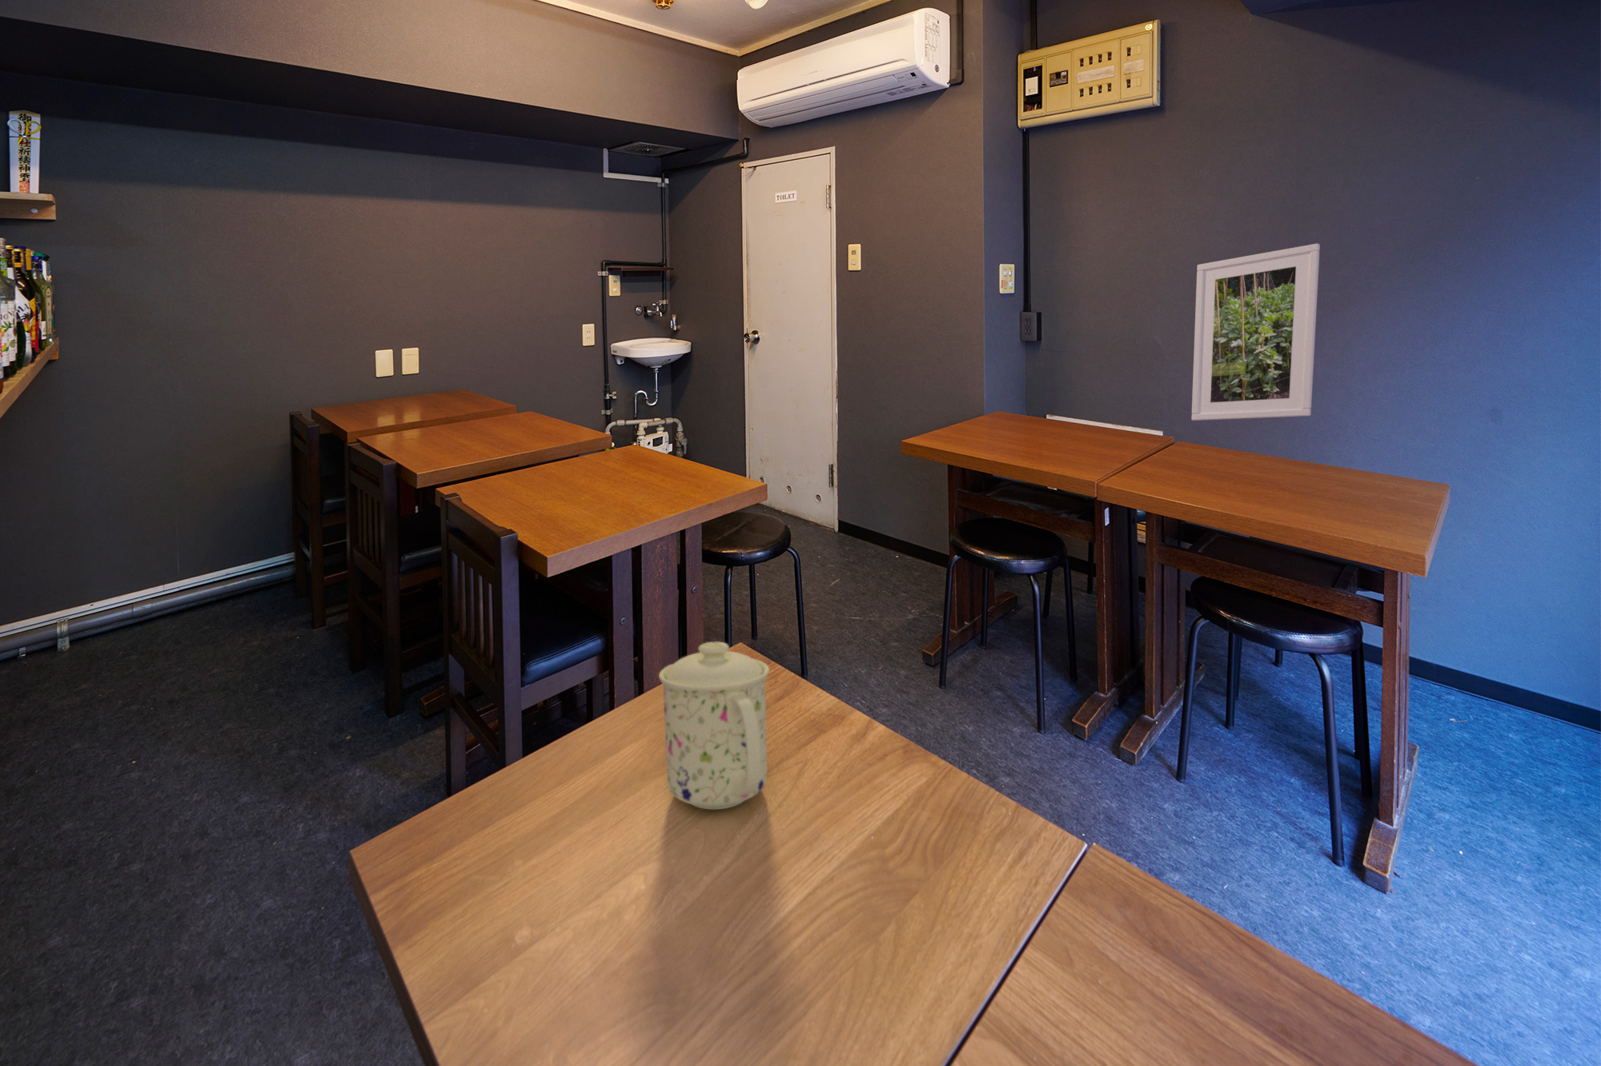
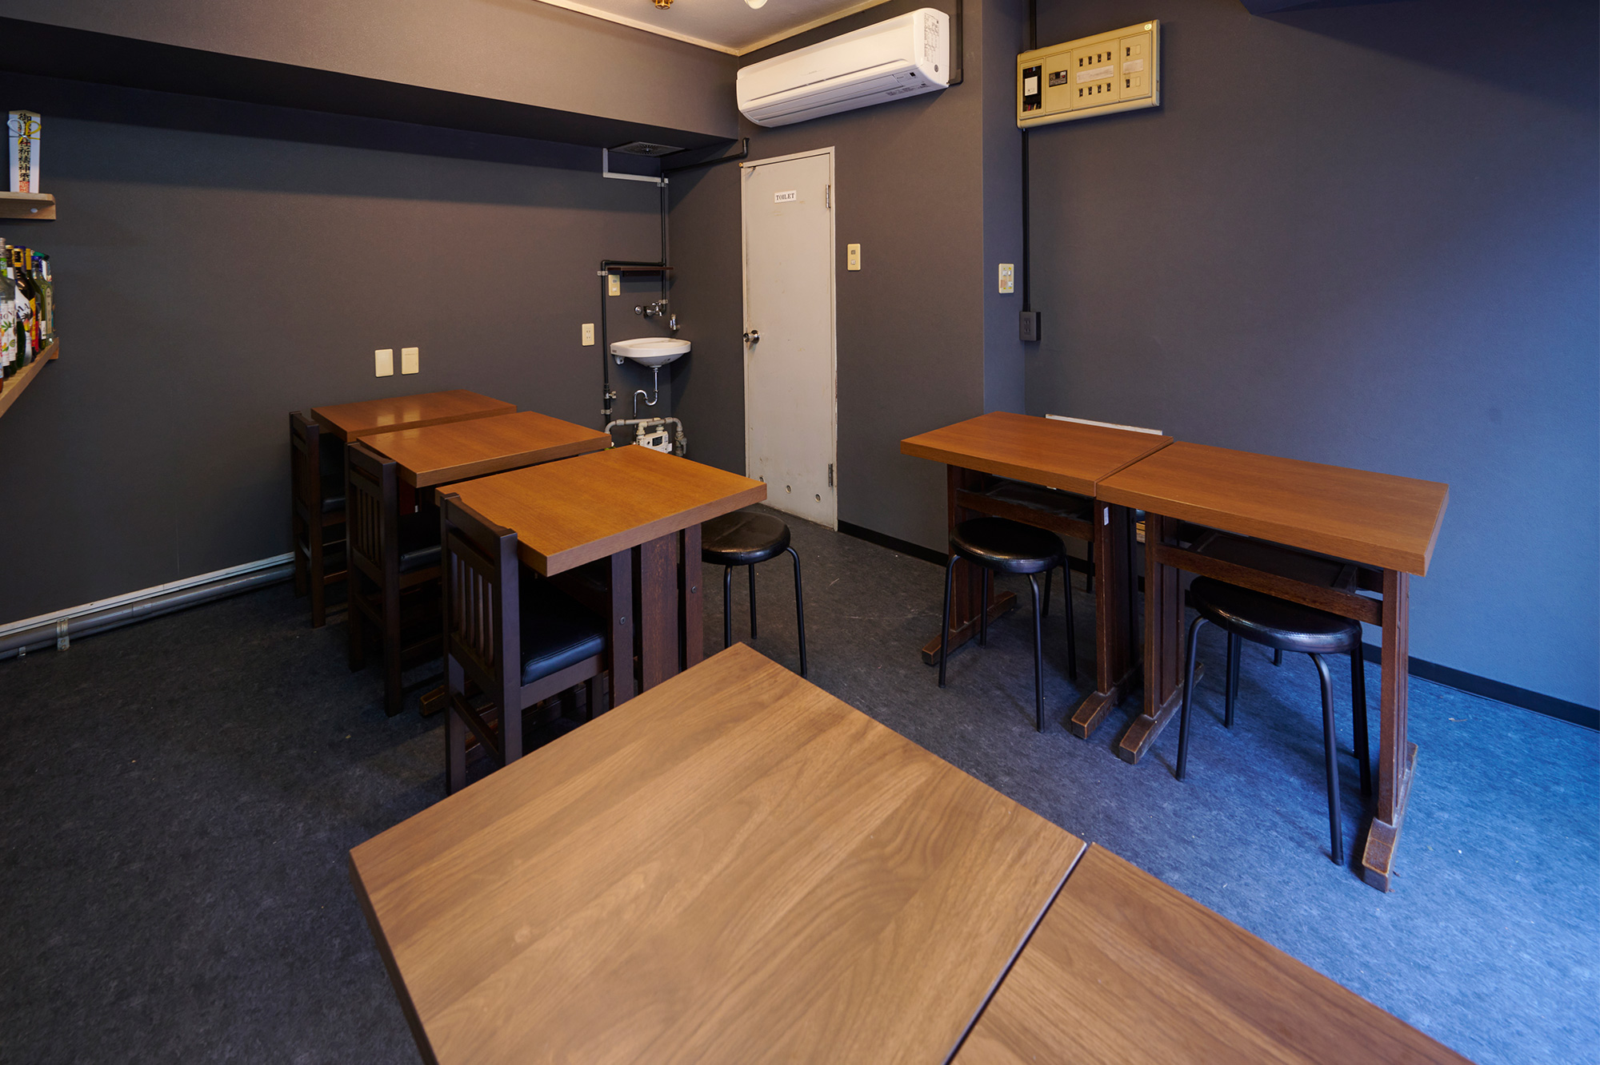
- mug (719, 723)
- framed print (1251, 338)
